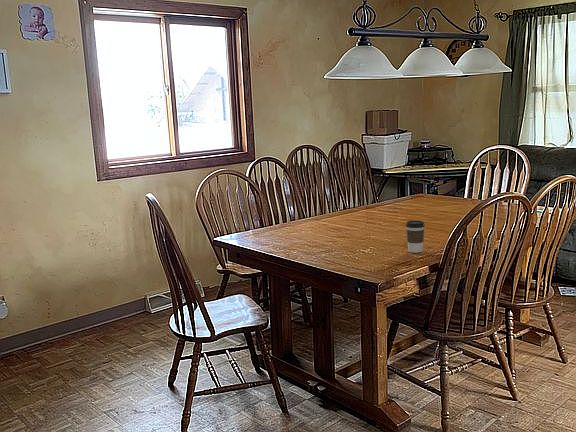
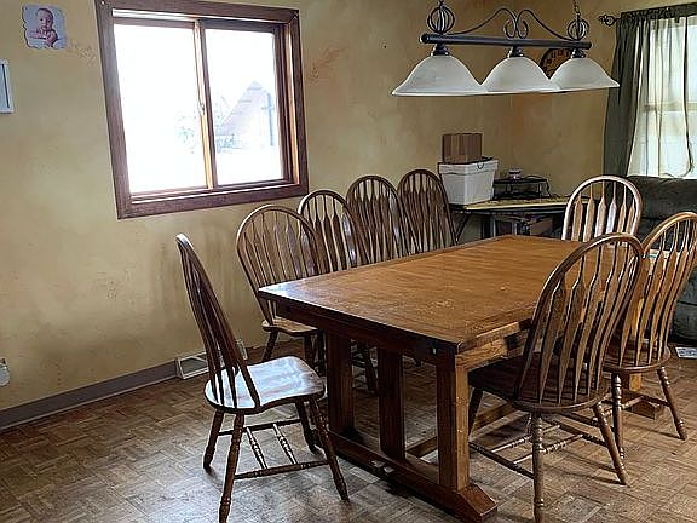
- coffee cup (415, 236)
